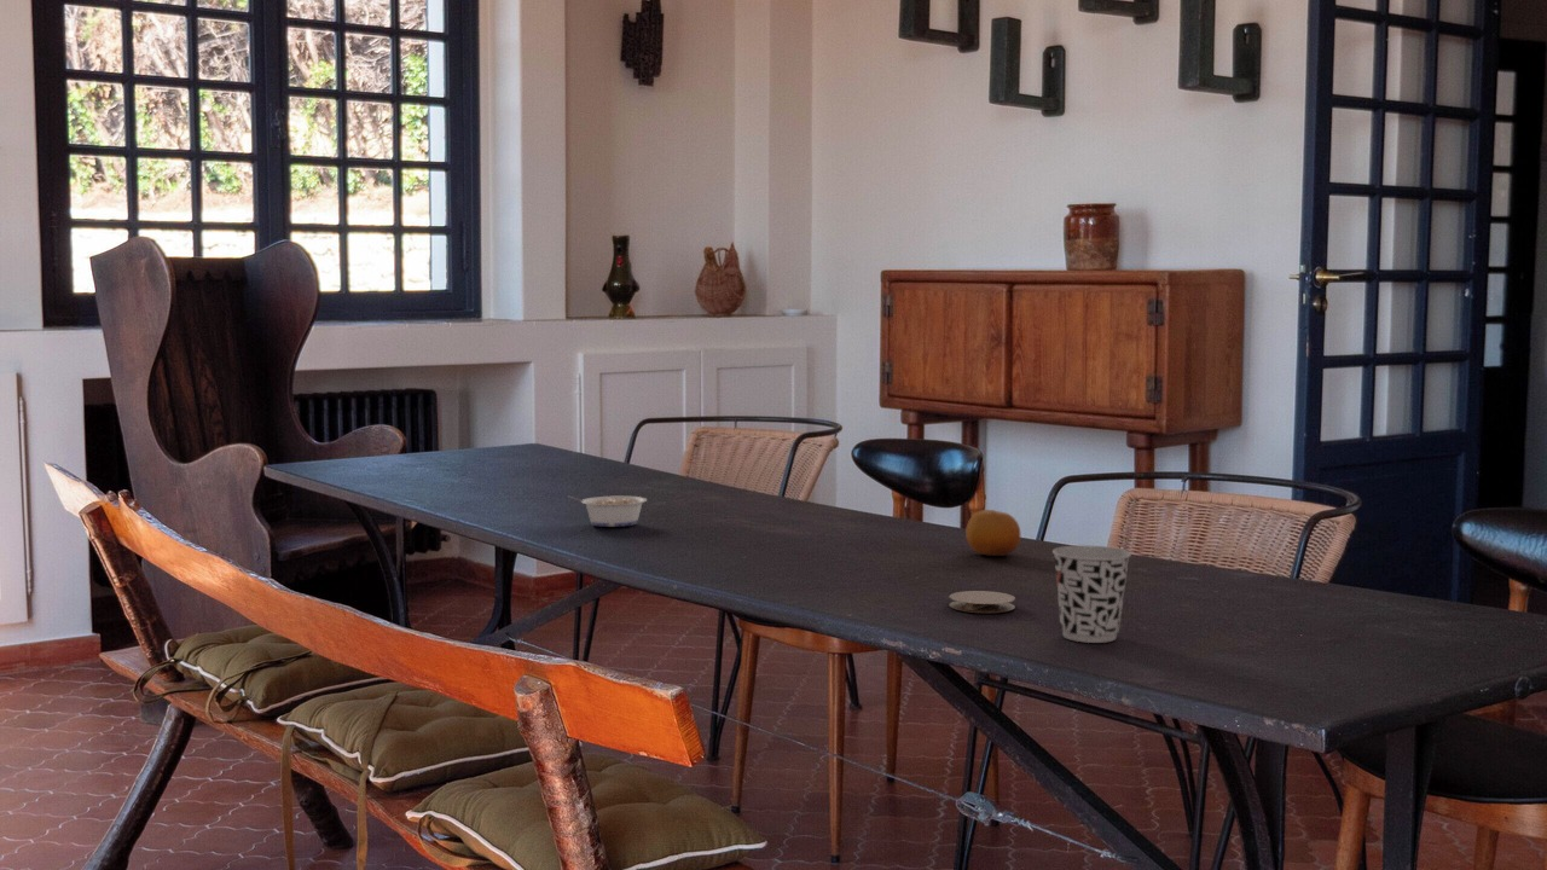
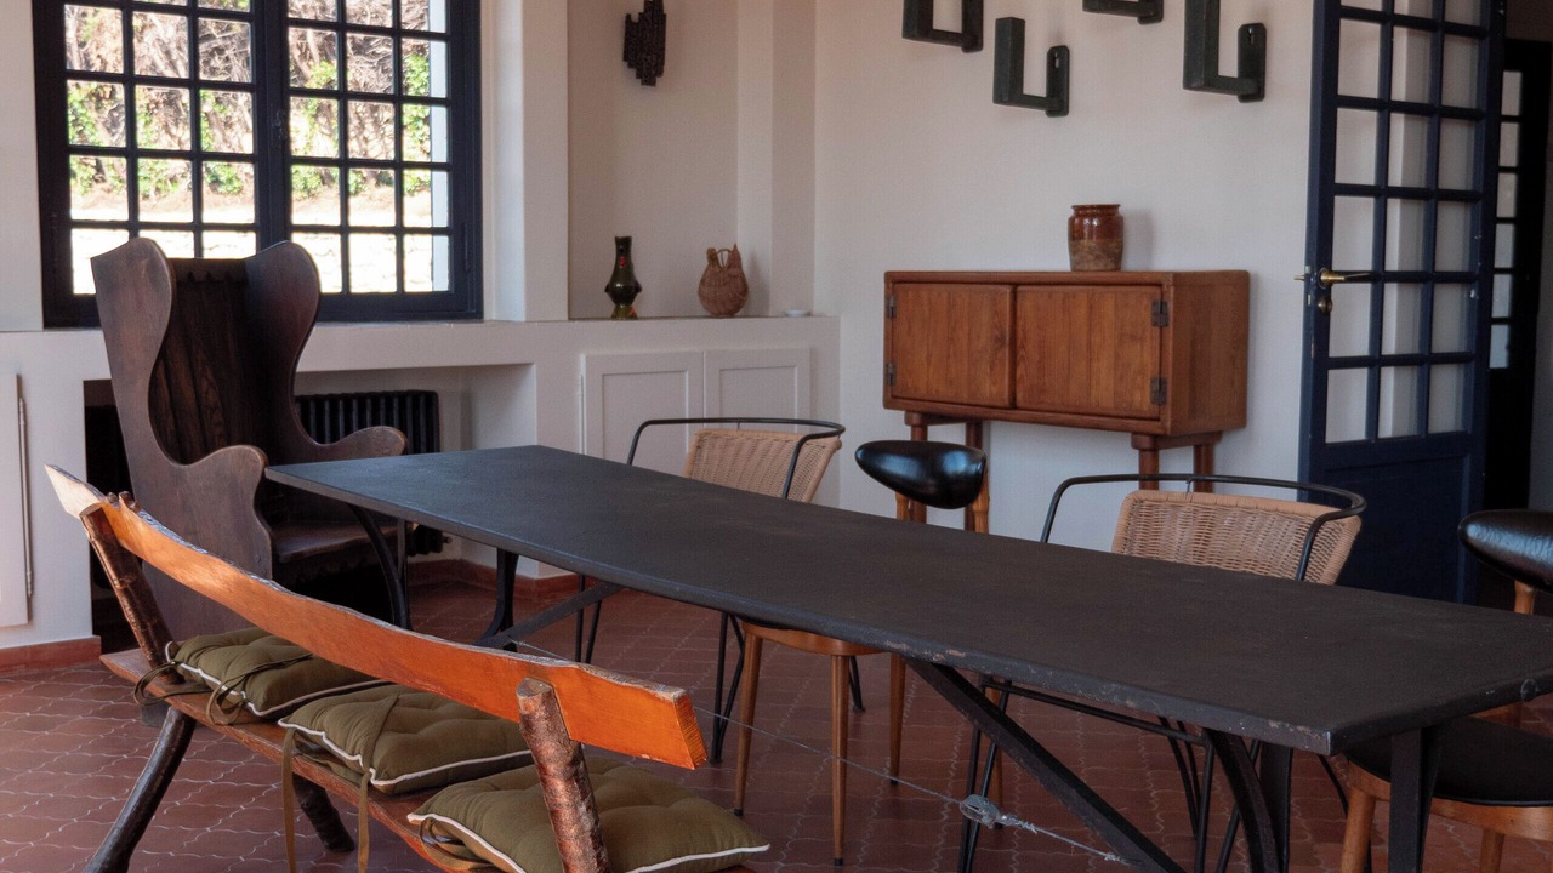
- cup (1090, 593)
- legume (612, 509)
- coaster (981, 601)
- fruit (992, 532)
